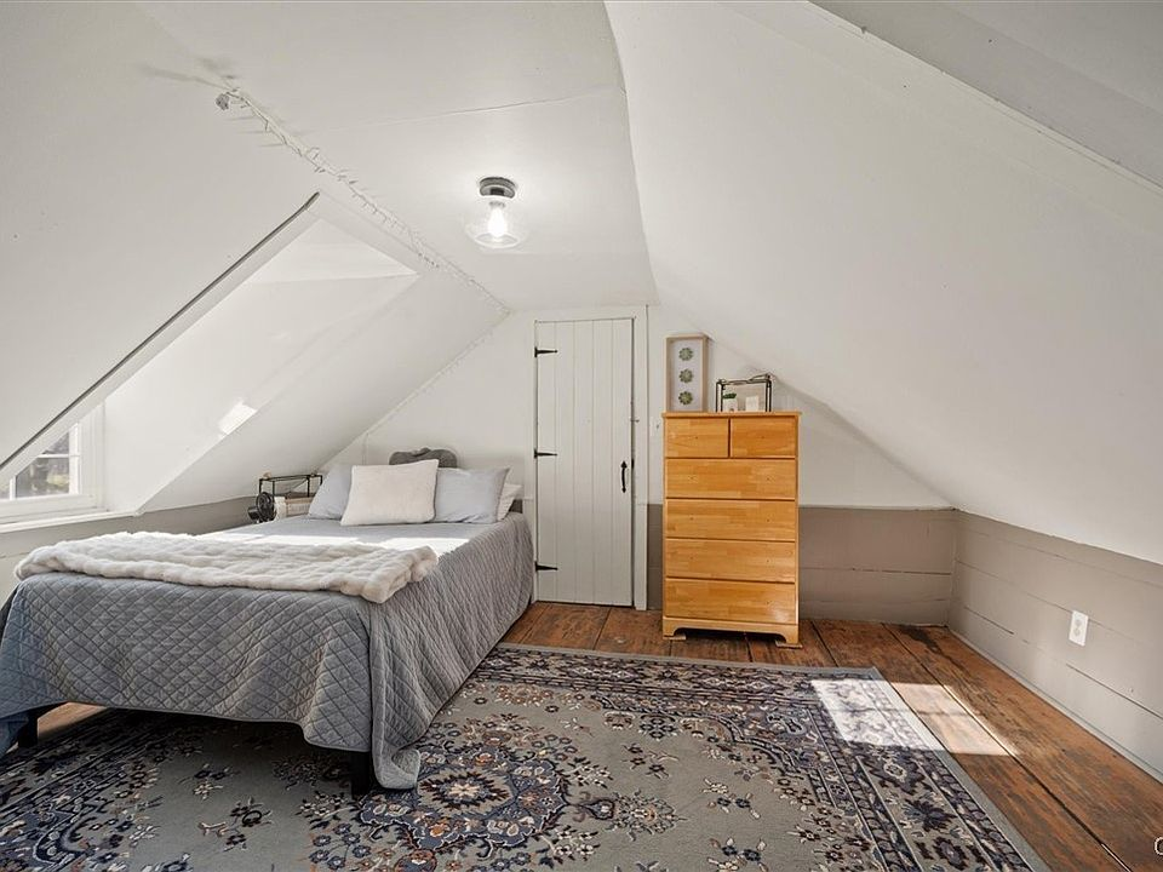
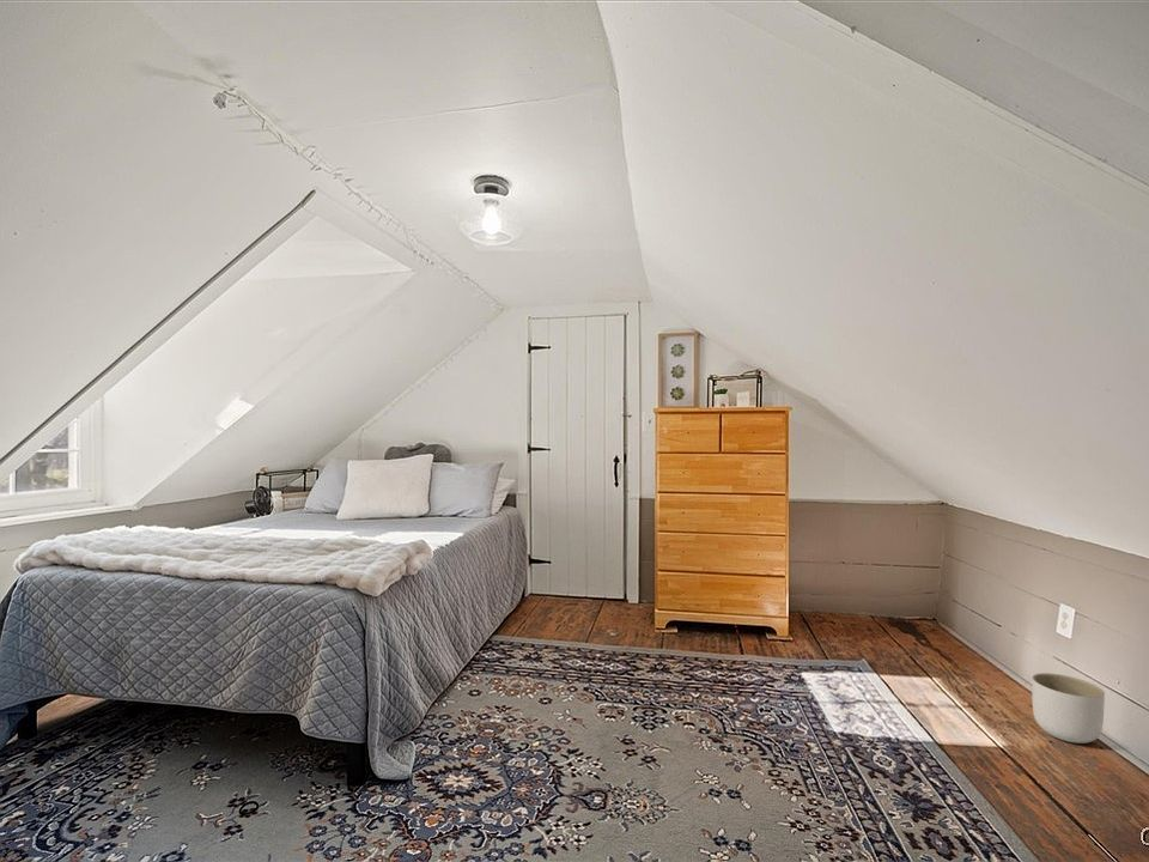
+ planter (1066, 709)
